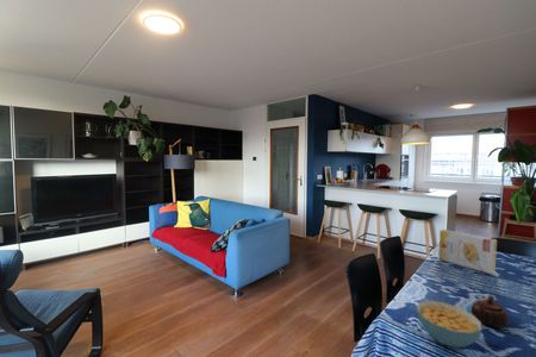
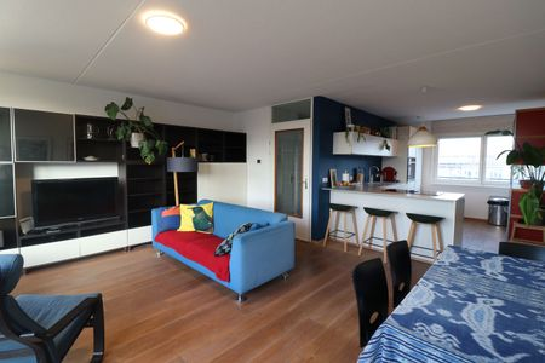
- cereal box (466, 250)
- cereal bowl (447, 327)
- teapot (490, 308)
